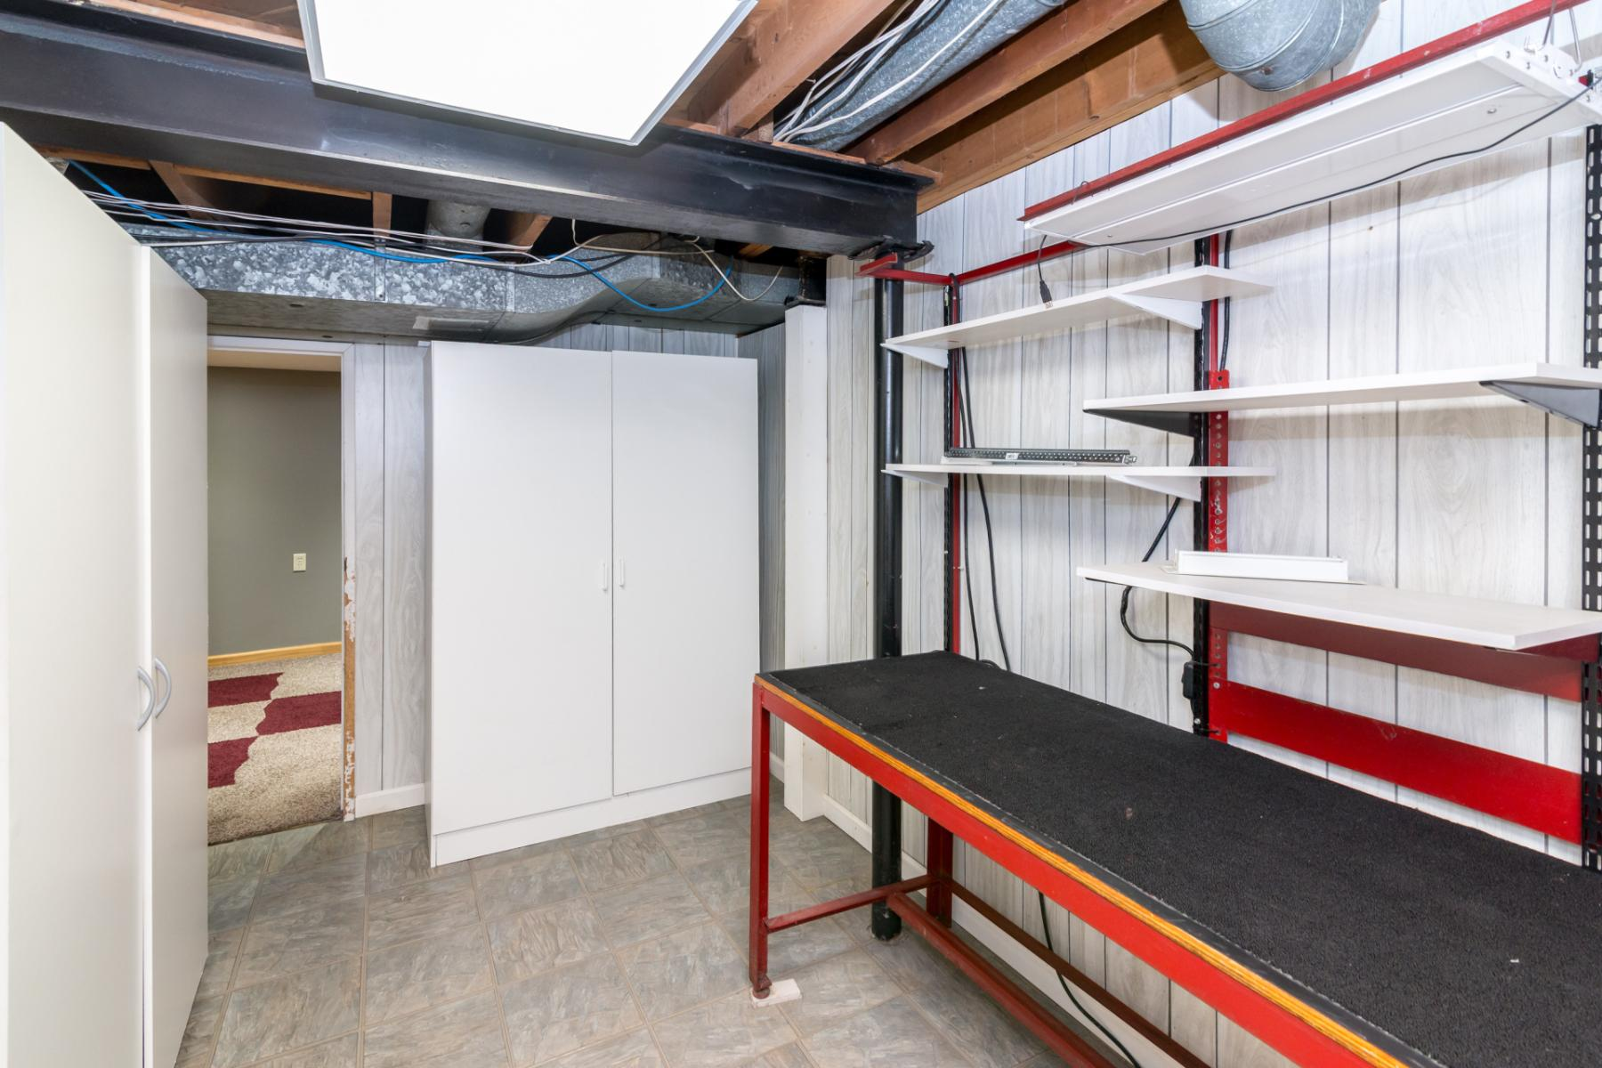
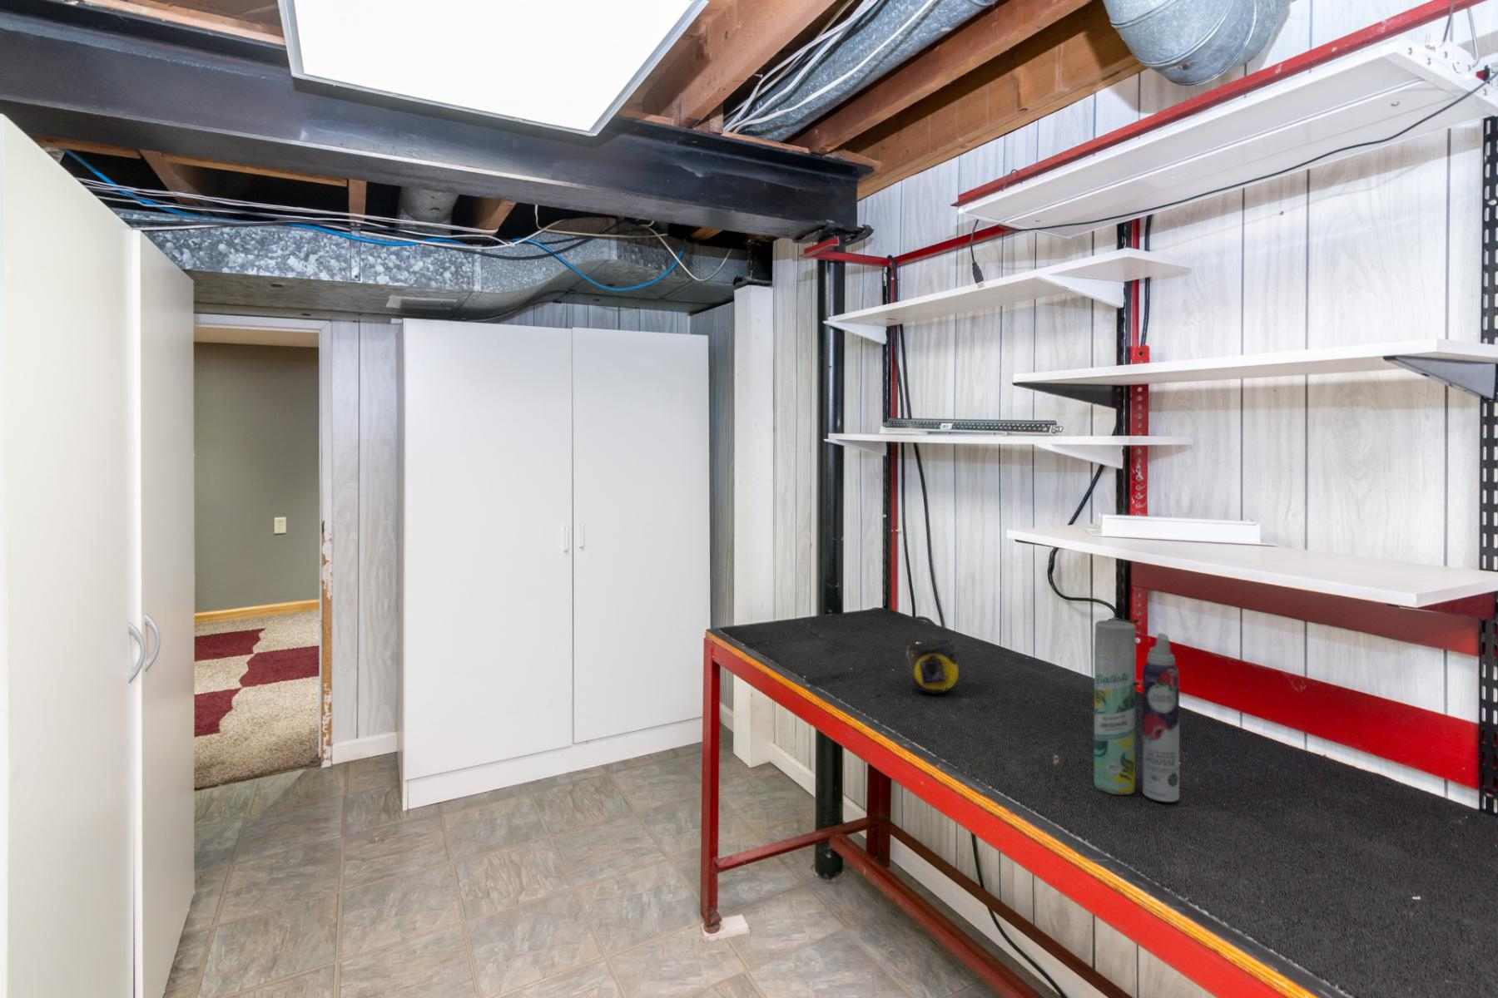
+ aerosol can (1135, 707)
+ tape measure (932, 665)
